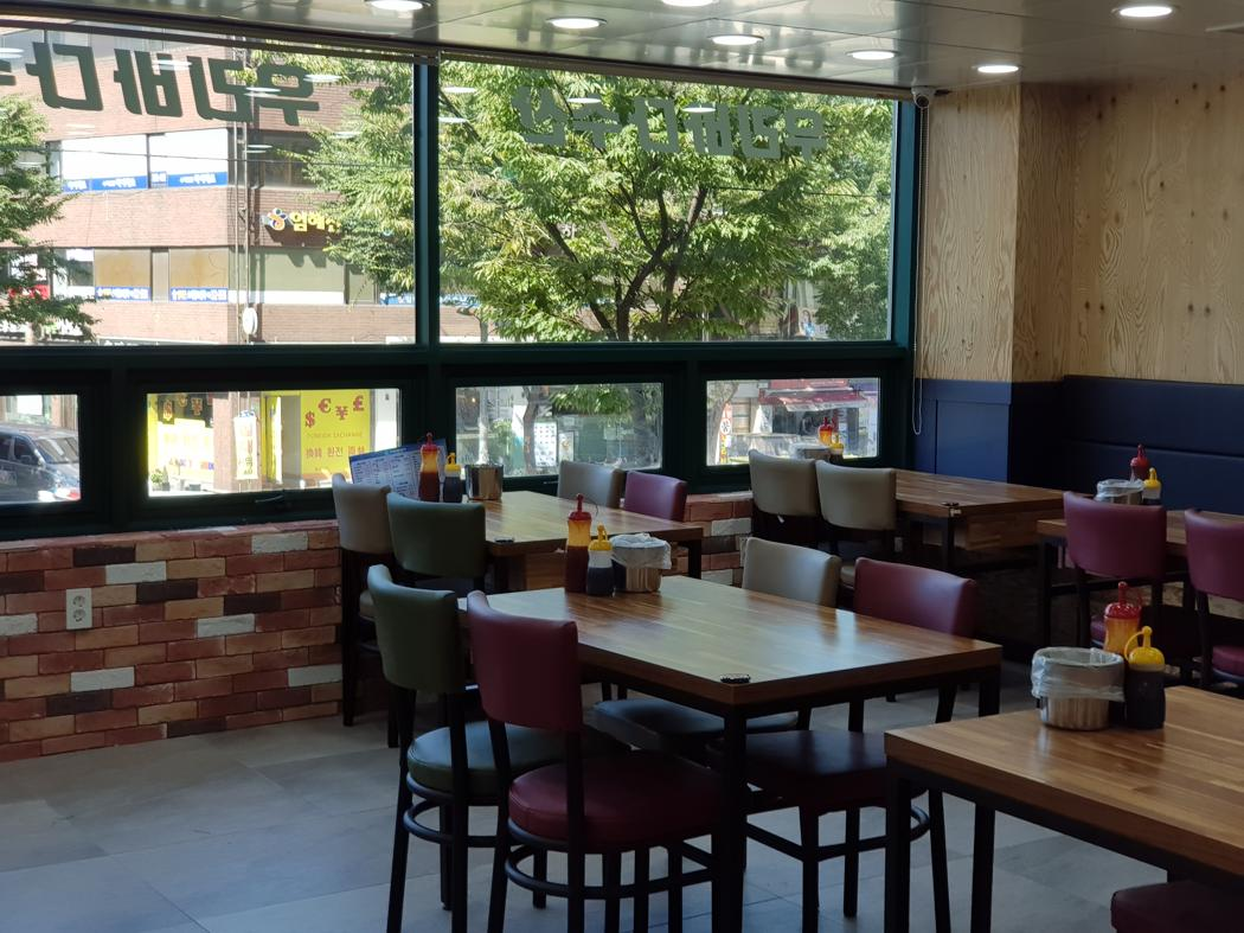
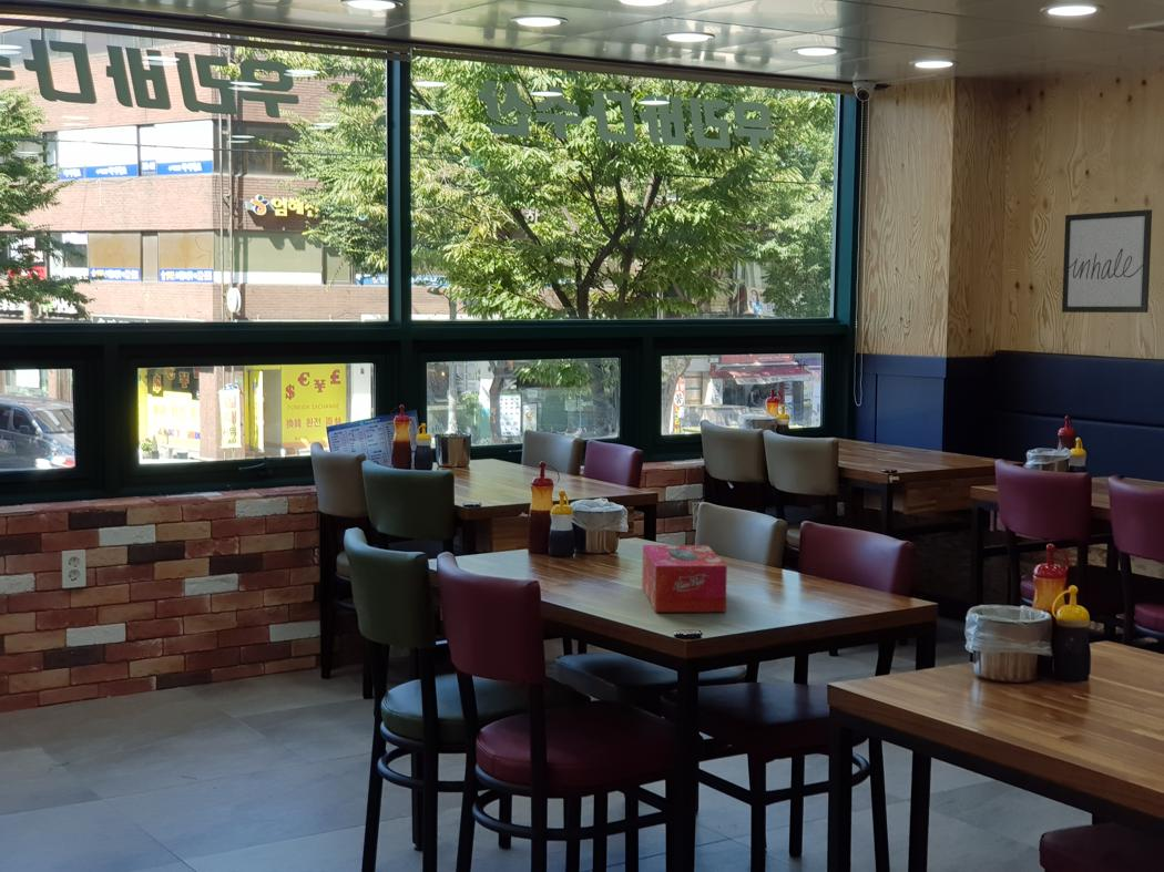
+ tissue box (682, 576)
+ wall art (1105, 263)
